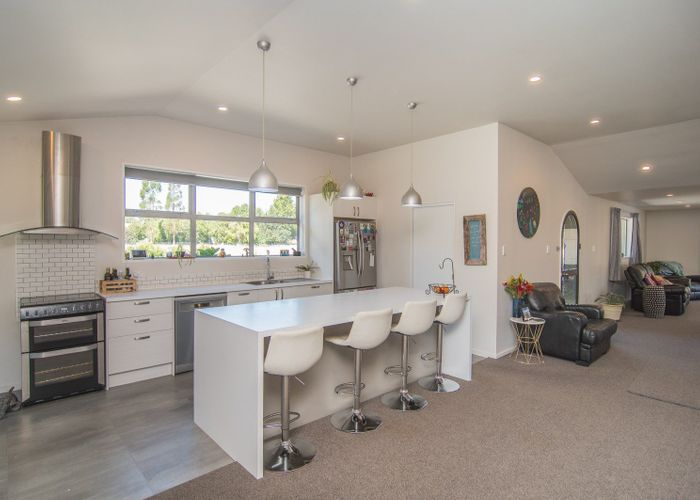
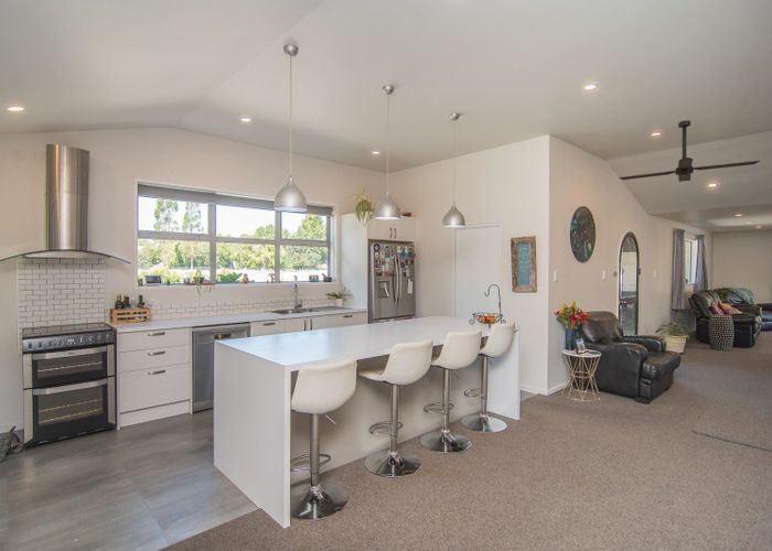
+ ceiling fan (684, 148)
